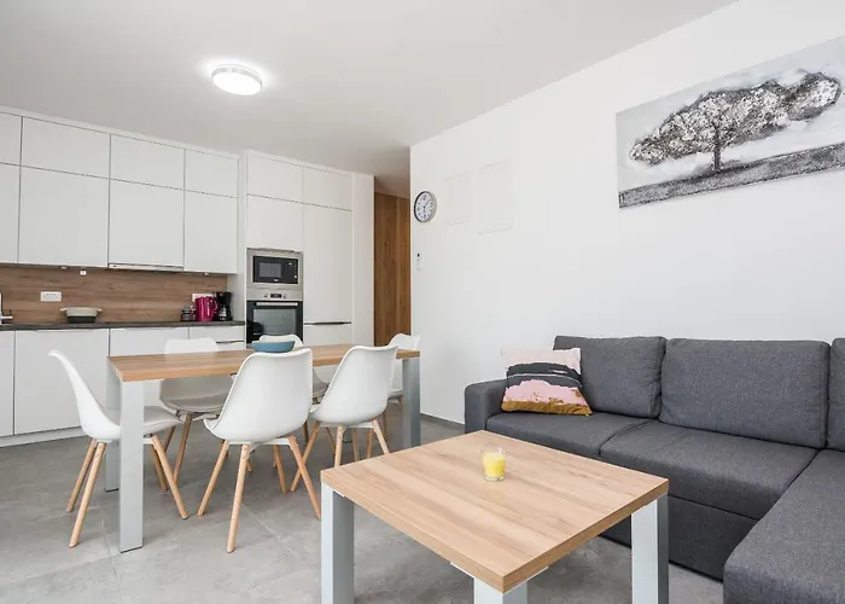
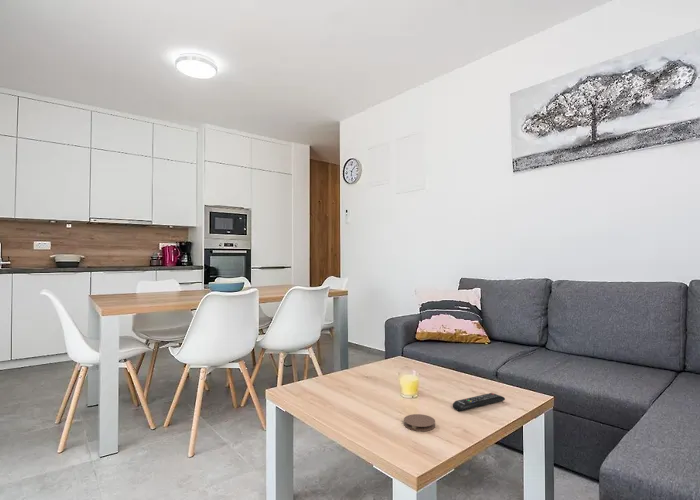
+ coaster (419, 422)
+ remote control (479, 401)
